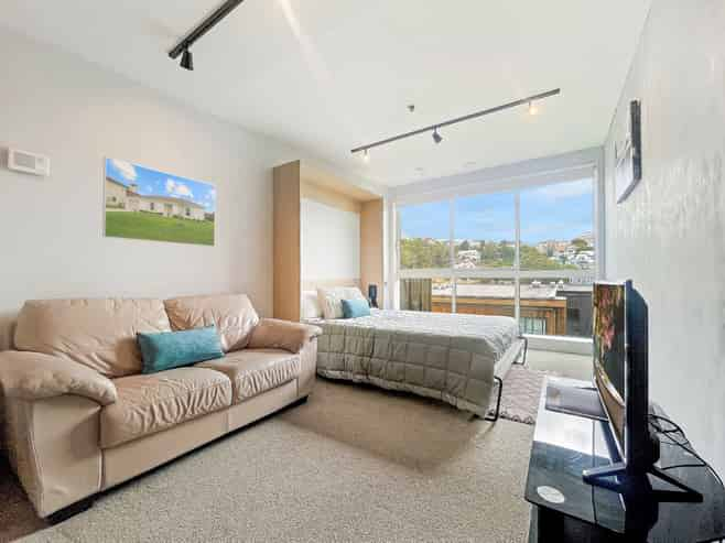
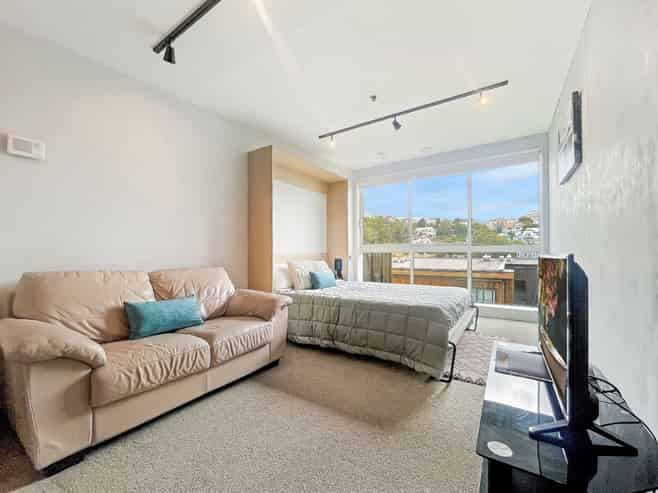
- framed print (166, 207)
